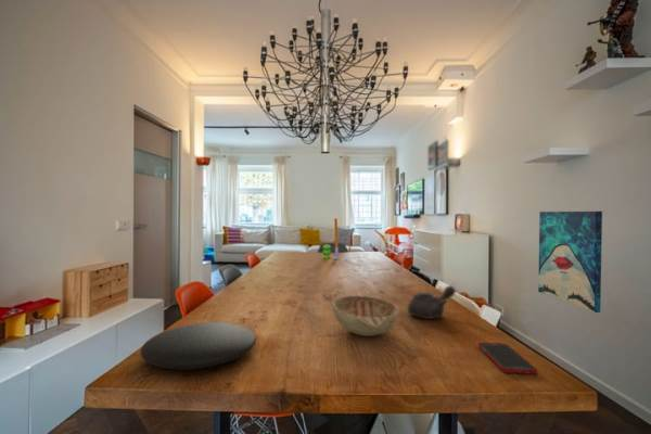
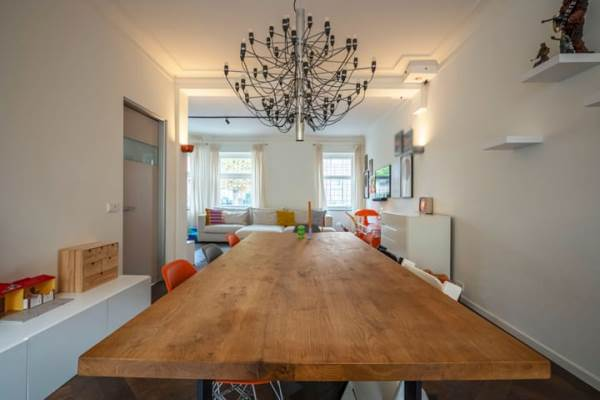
- wall art (566, 256)
- teapot (434, 301)
- cell phone (505, 357)
- plate (201, 342)
- decorative bowl (365, 317)
